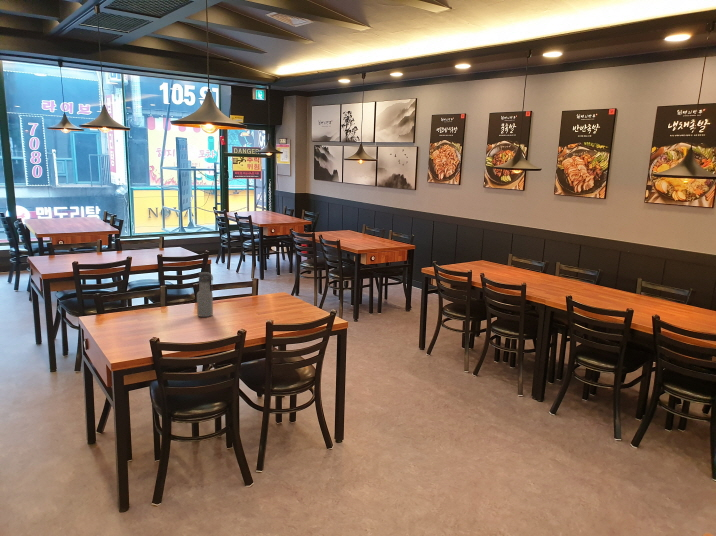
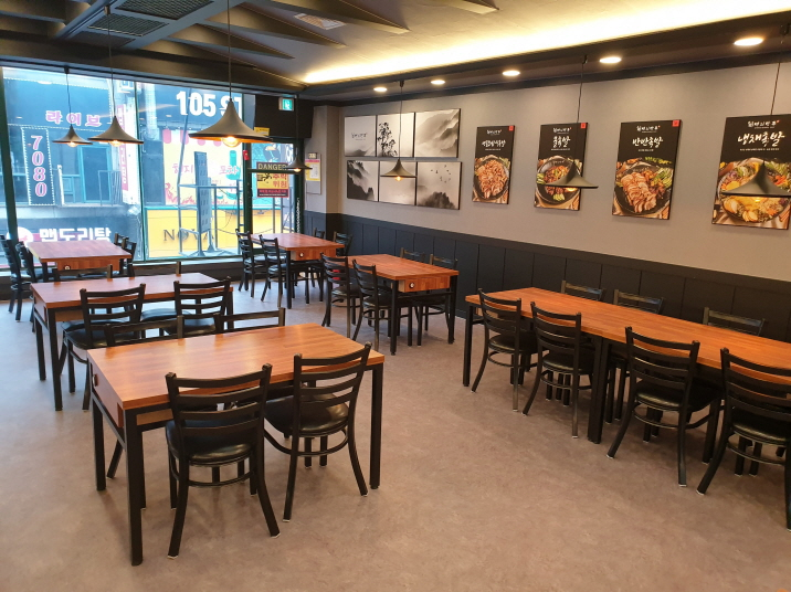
- water bottle (205, 294)
